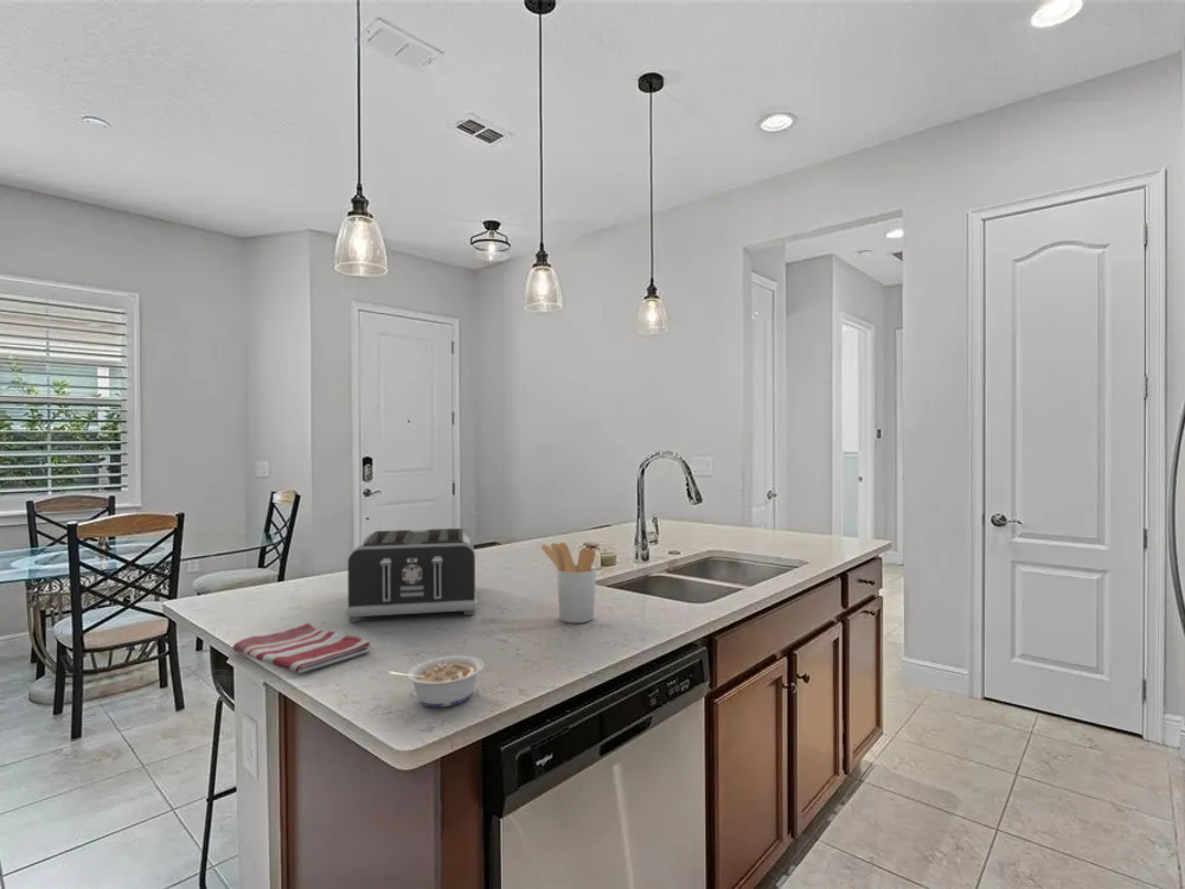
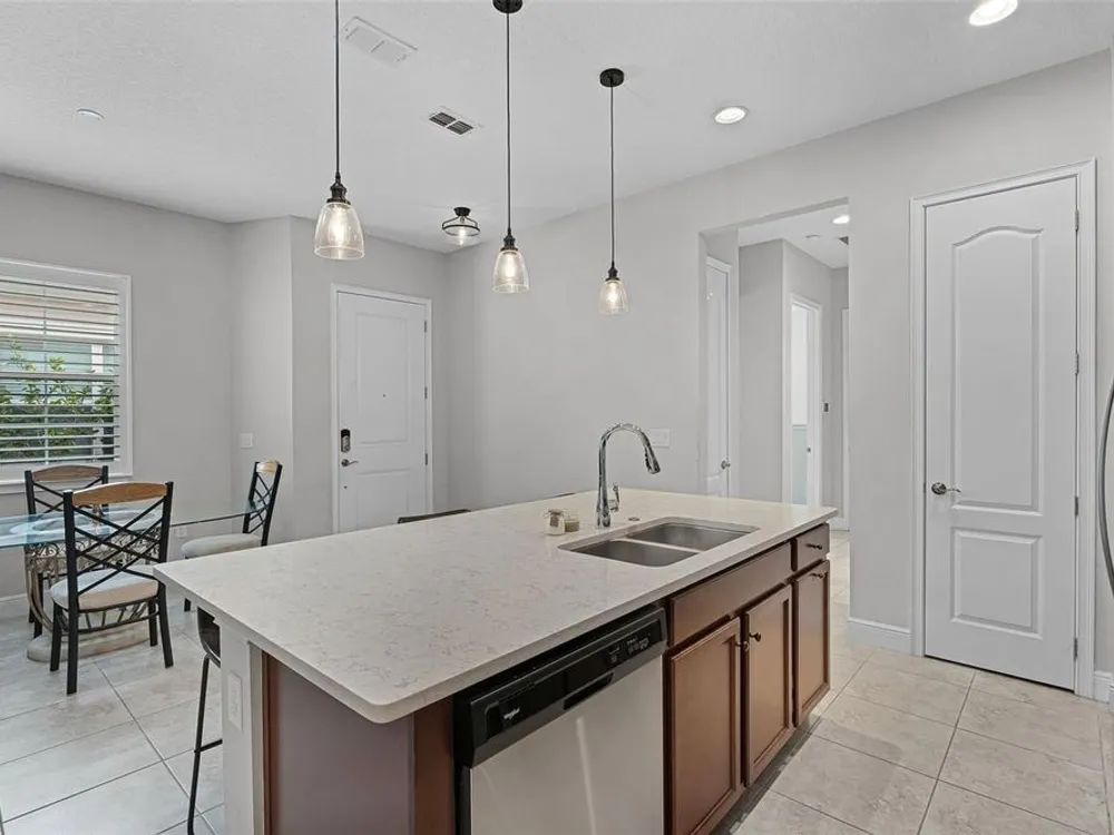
- utensil holder (569, 578)
- toaster (416, 570)
- dish towel (302, 646)
- legume (443, 680)
